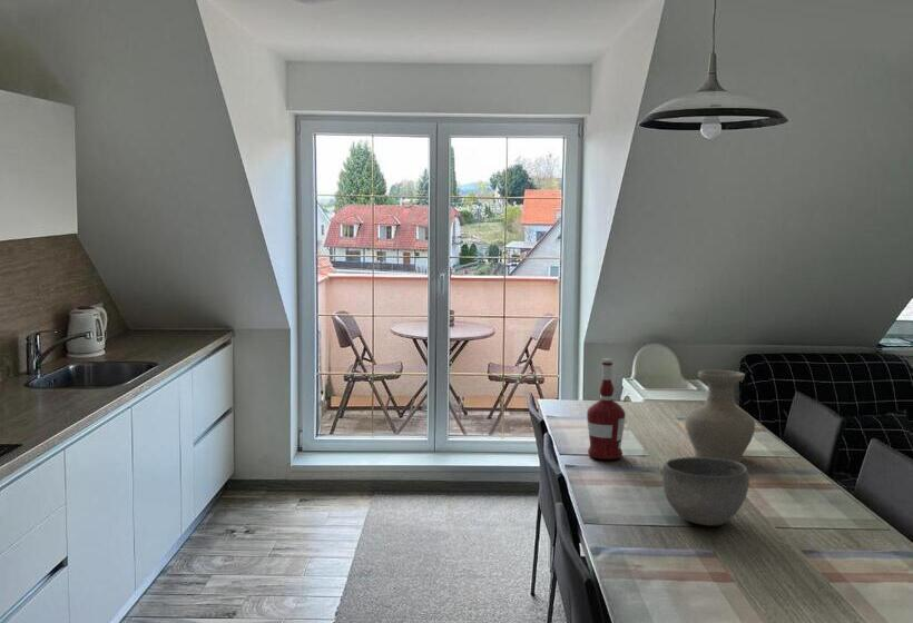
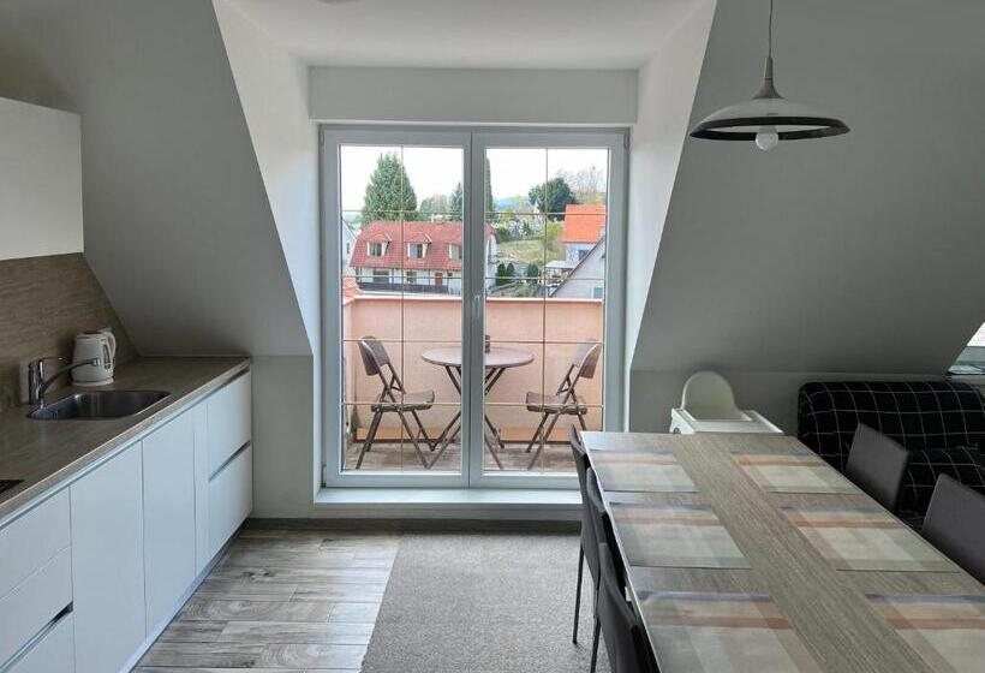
- alcohol (606, 407)
- bowl (704, 493)
- vase (719, 415)
